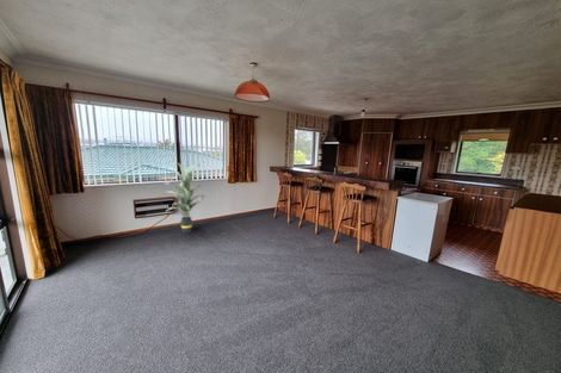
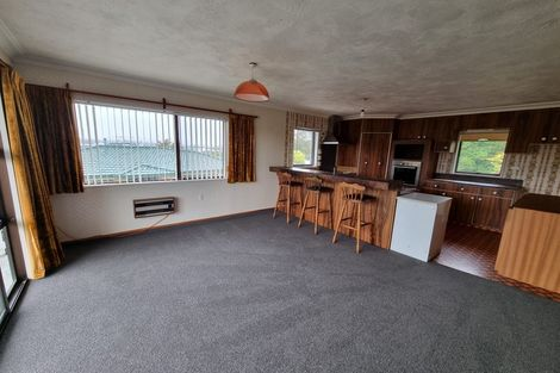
- indoor plant (183, 197)
